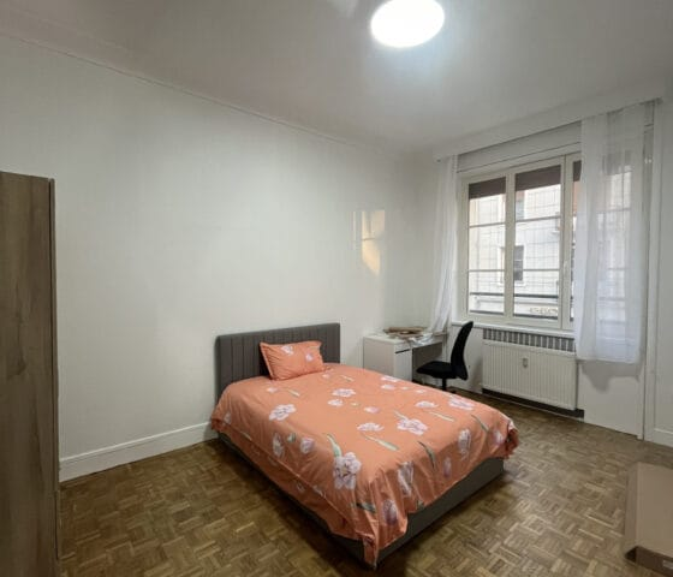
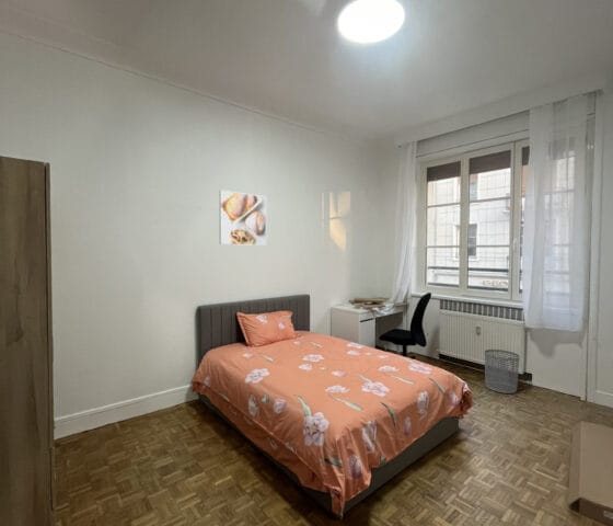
+ waste bin (500, 370)
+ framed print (243, 219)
